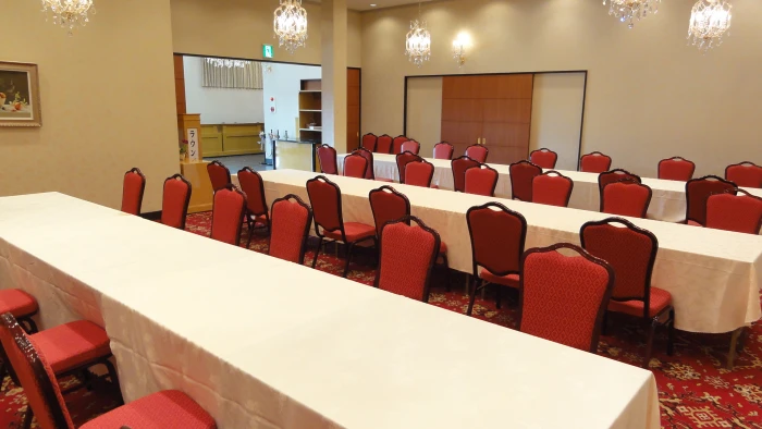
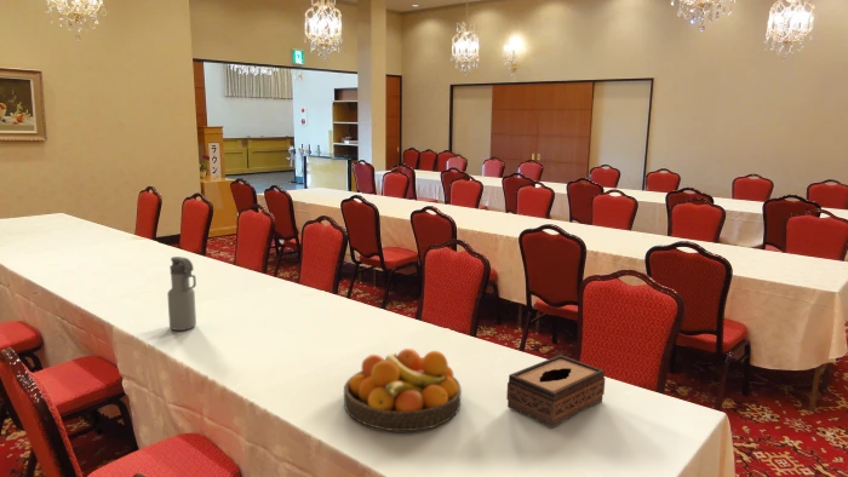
+ fruit bowl (402, 378)
+ water bottle (181, 292)
+ tissue box (556, 389)
